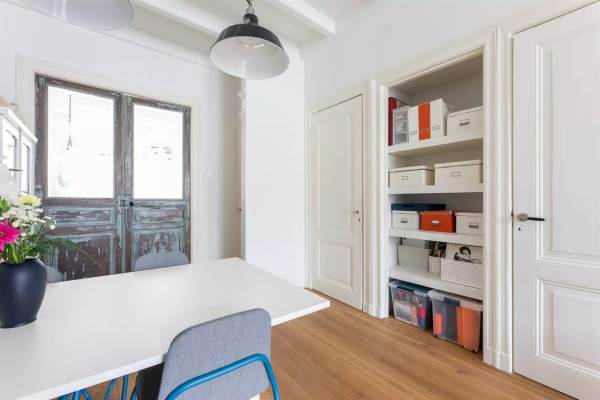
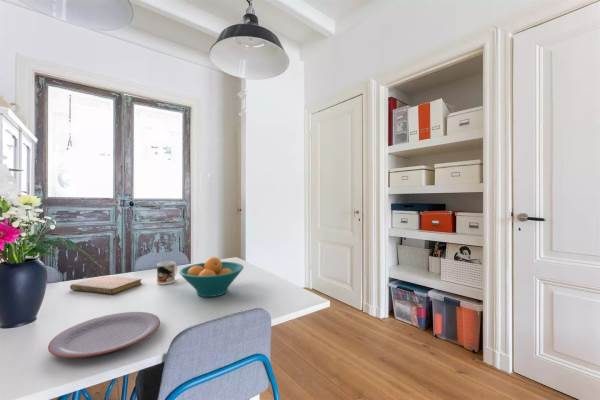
+ plate (109, 333)
+ notebook (107, 284)
+ mug (168, 271)
+ fruit bowl (212, 274)
